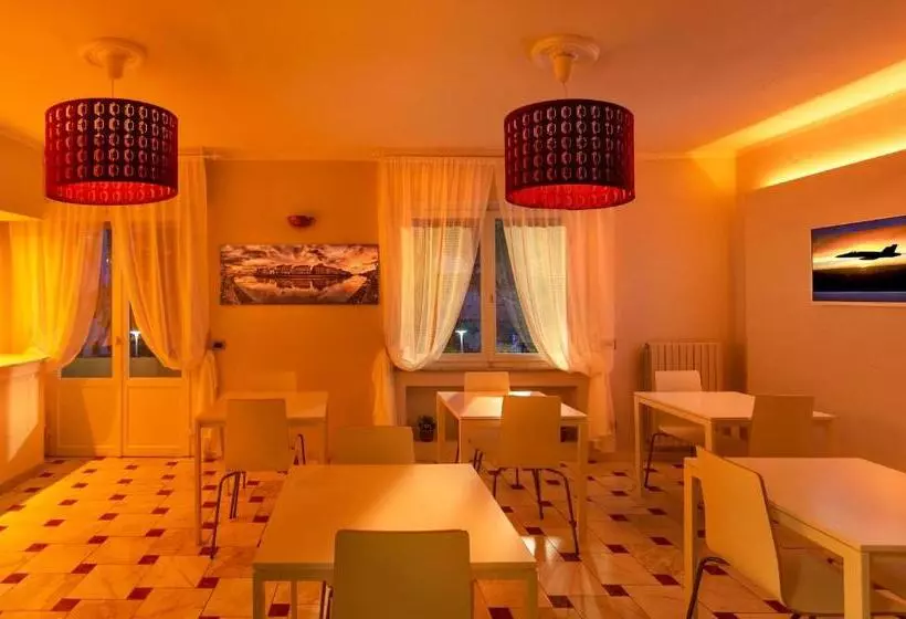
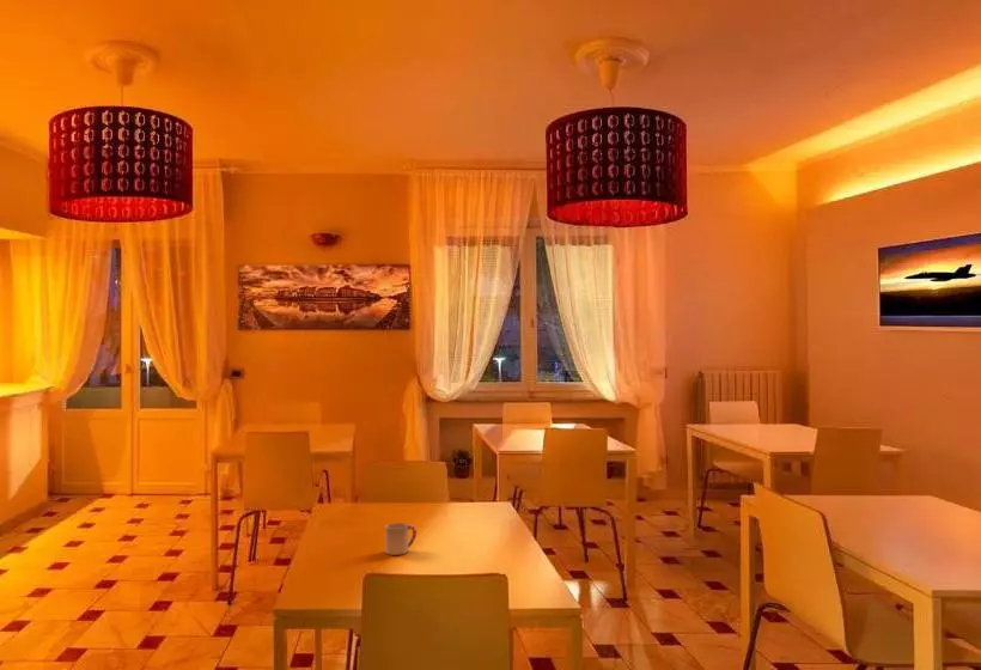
+ cup (401, 537)
